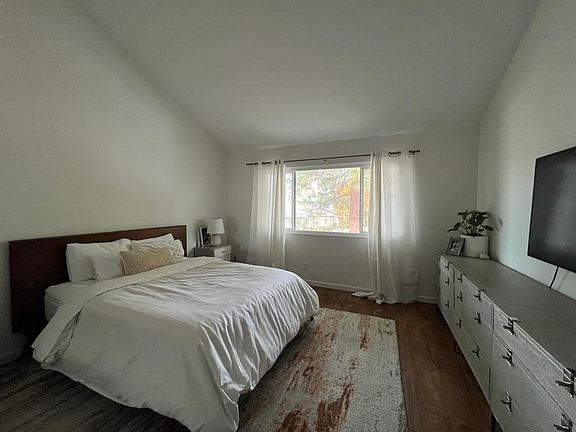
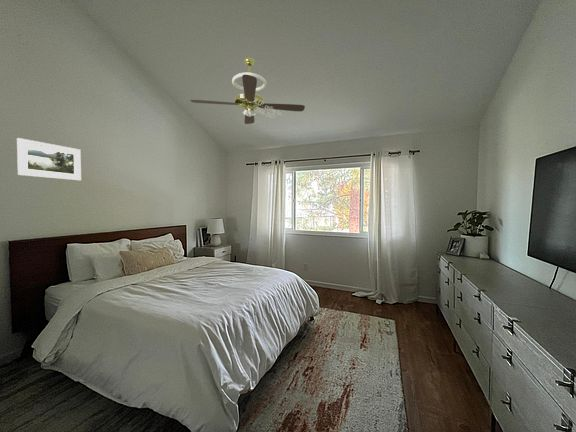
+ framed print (51, 161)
+ ceiling fan (249, 90)
